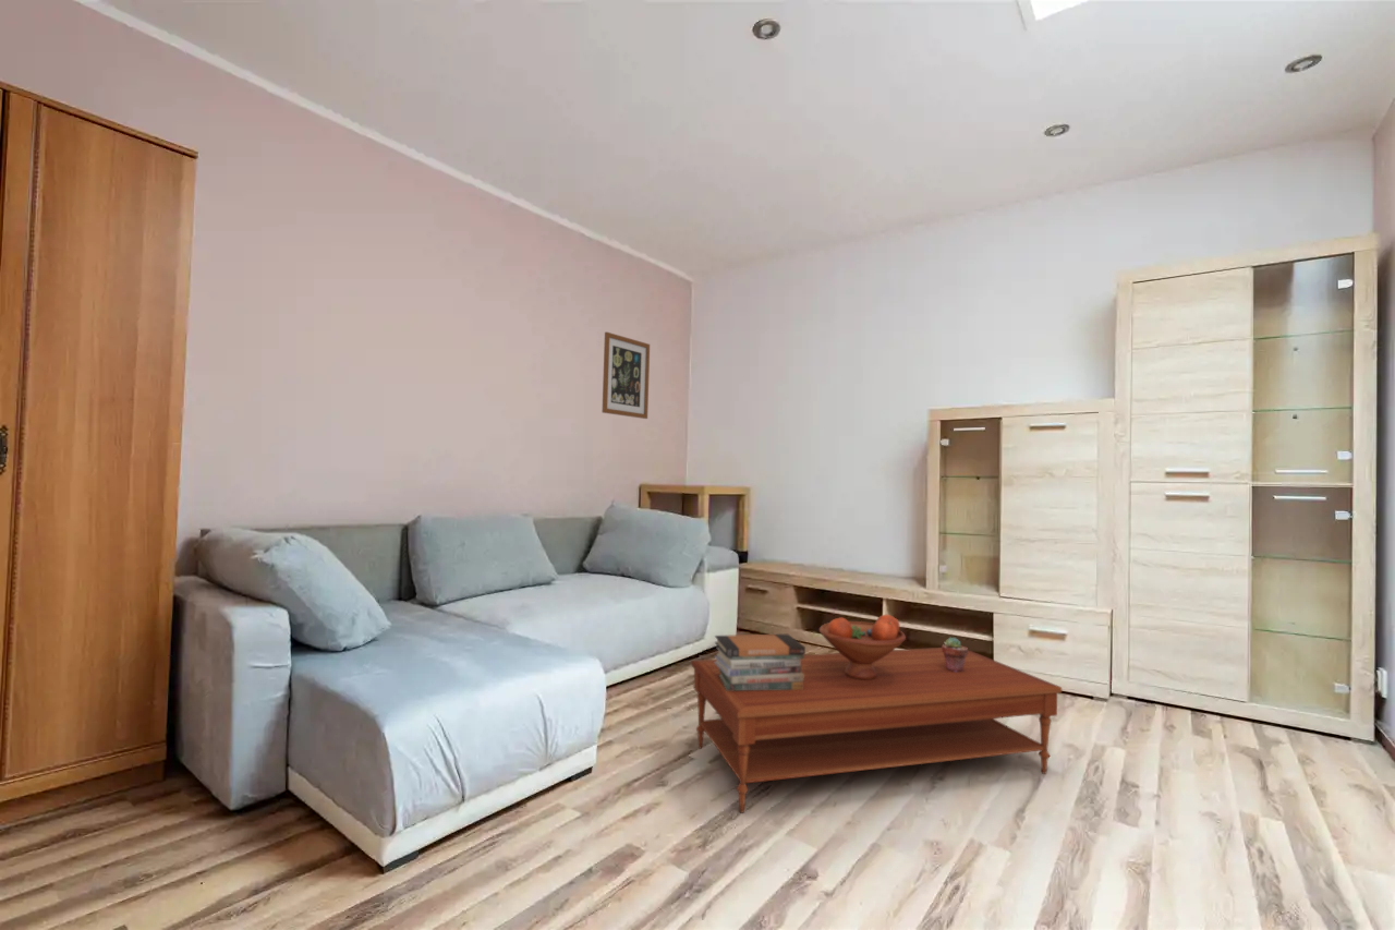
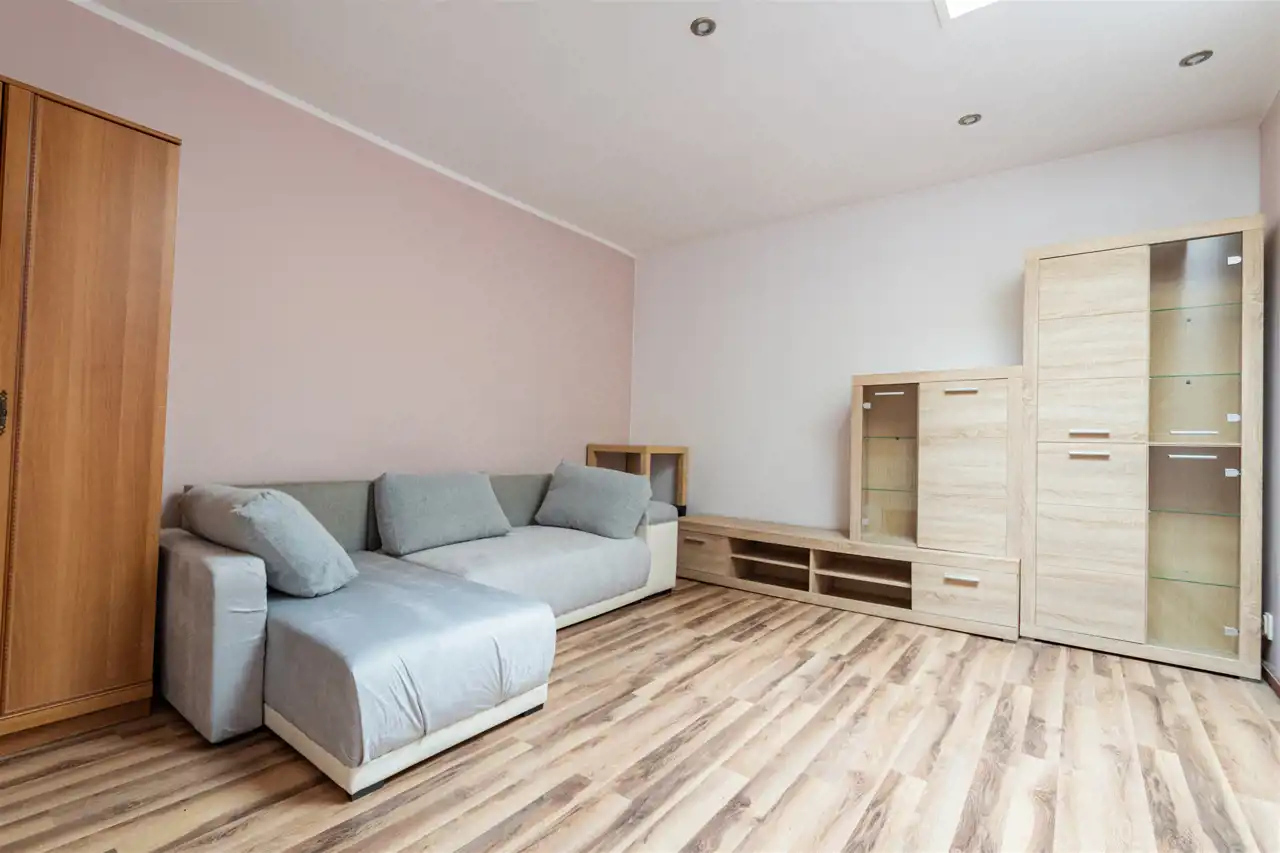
- fruit bowl (861, 643)
- book stack (757, 661)
- coffee table (868, 716)
- potted succulent (954, 652)
- wall art (627, 376)
